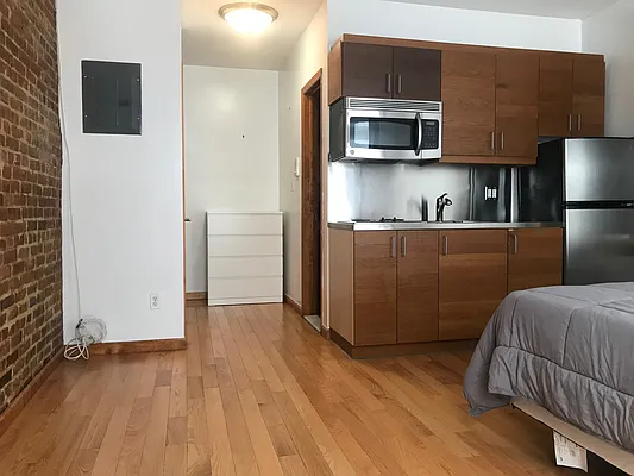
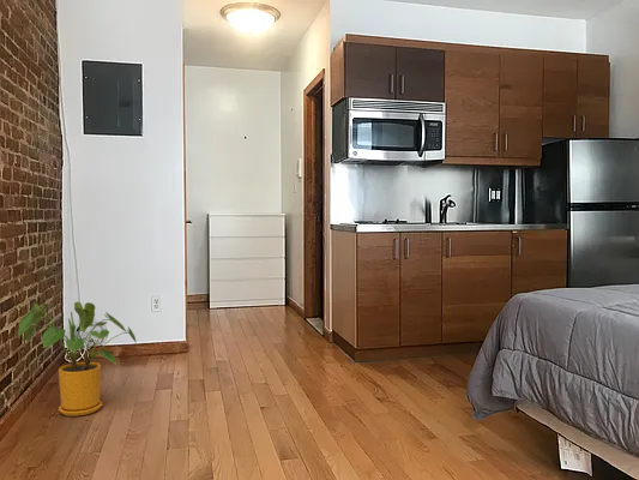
+ house plant (76, 356)
